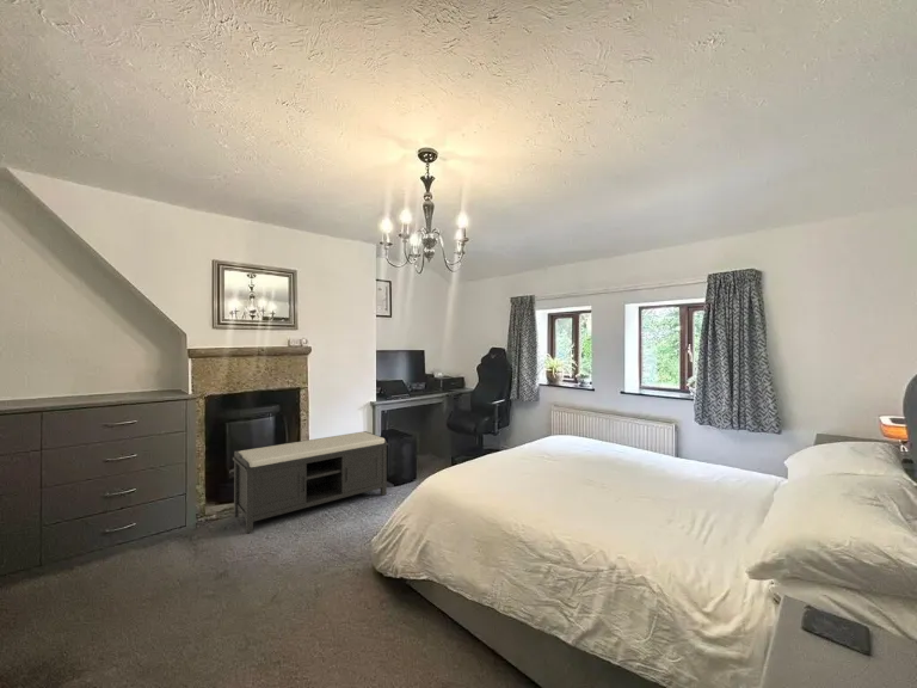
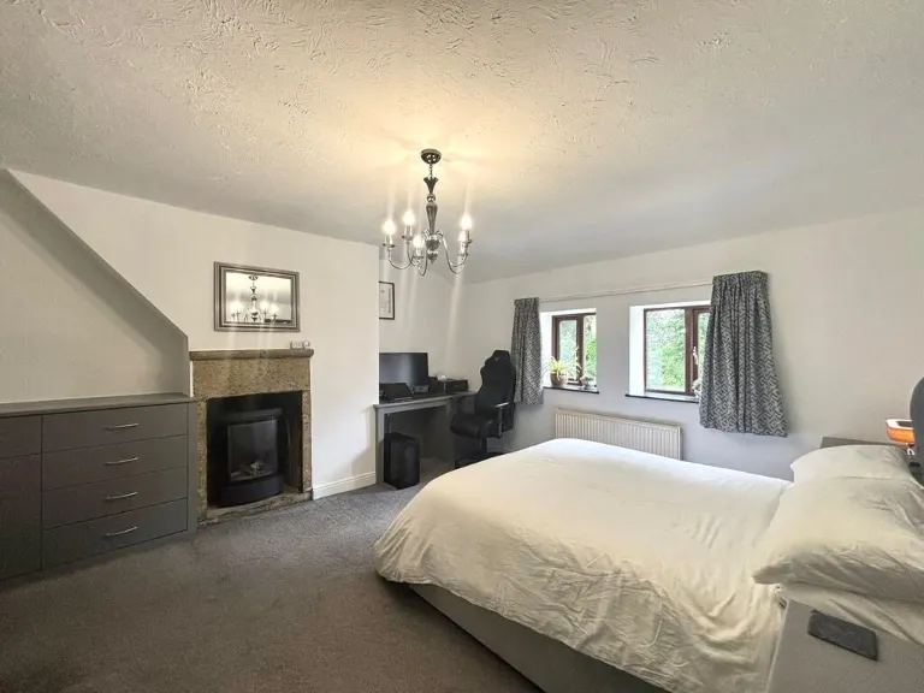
- bench (315, 474)
